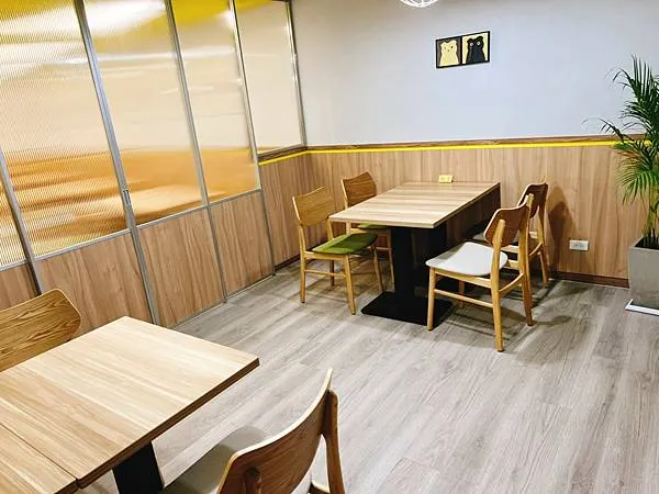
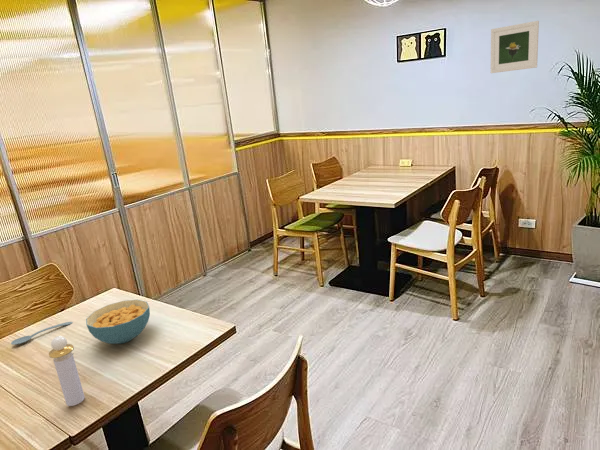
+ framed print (513, 48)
+ cereal bowl (121, 326)
+ perfume bottle (66, 370)
+ spoon (42, 331)
